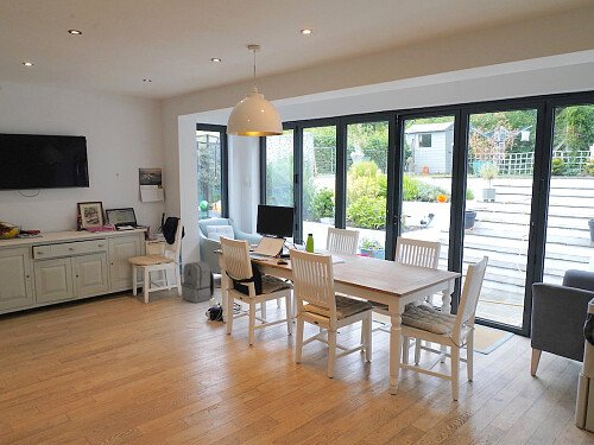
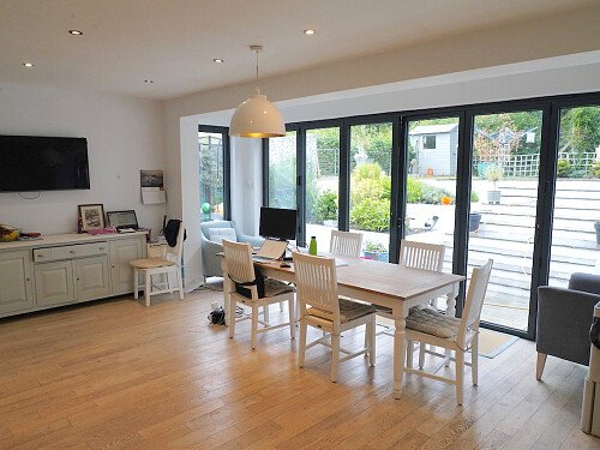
- backpack (198, 280)
